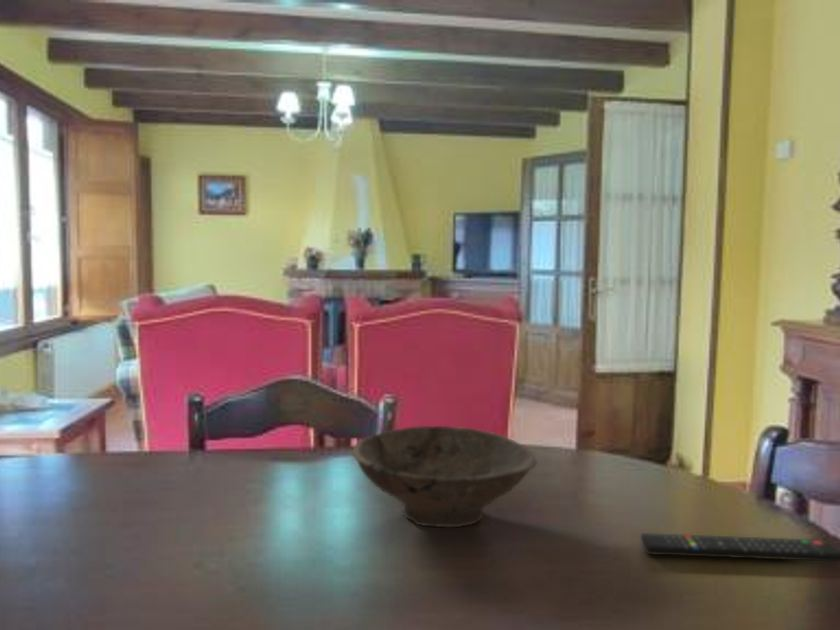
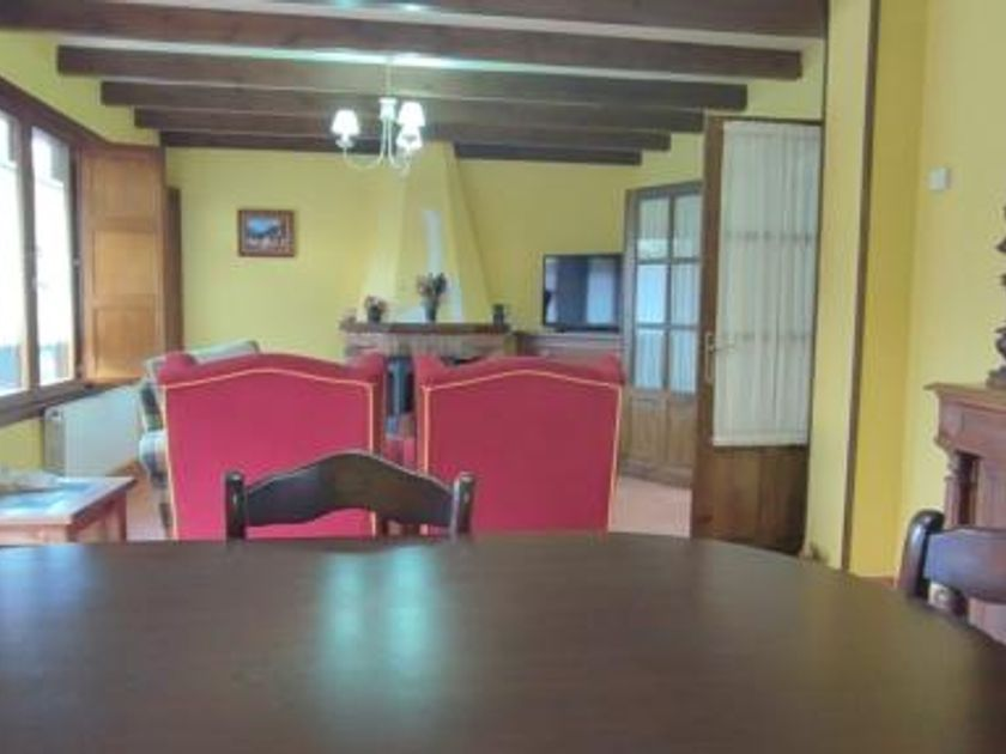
- remote control (739, 549)
- bowl (442, 480)
